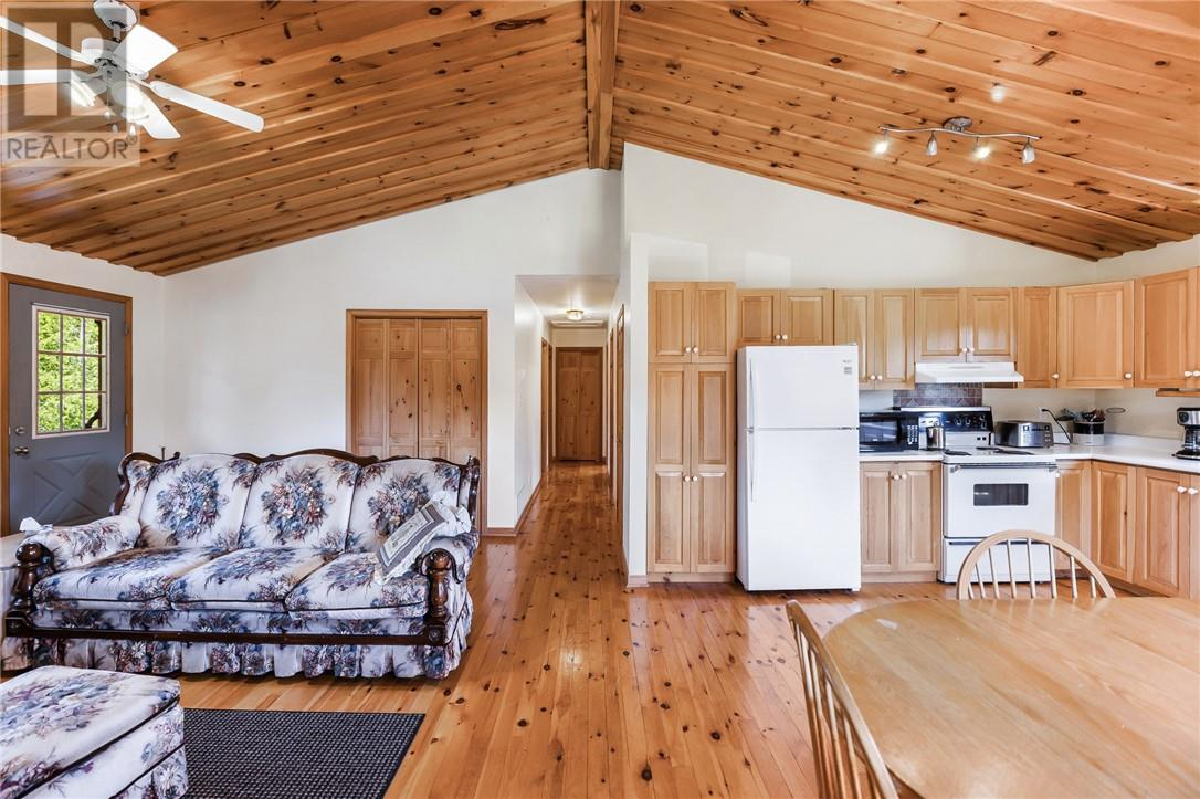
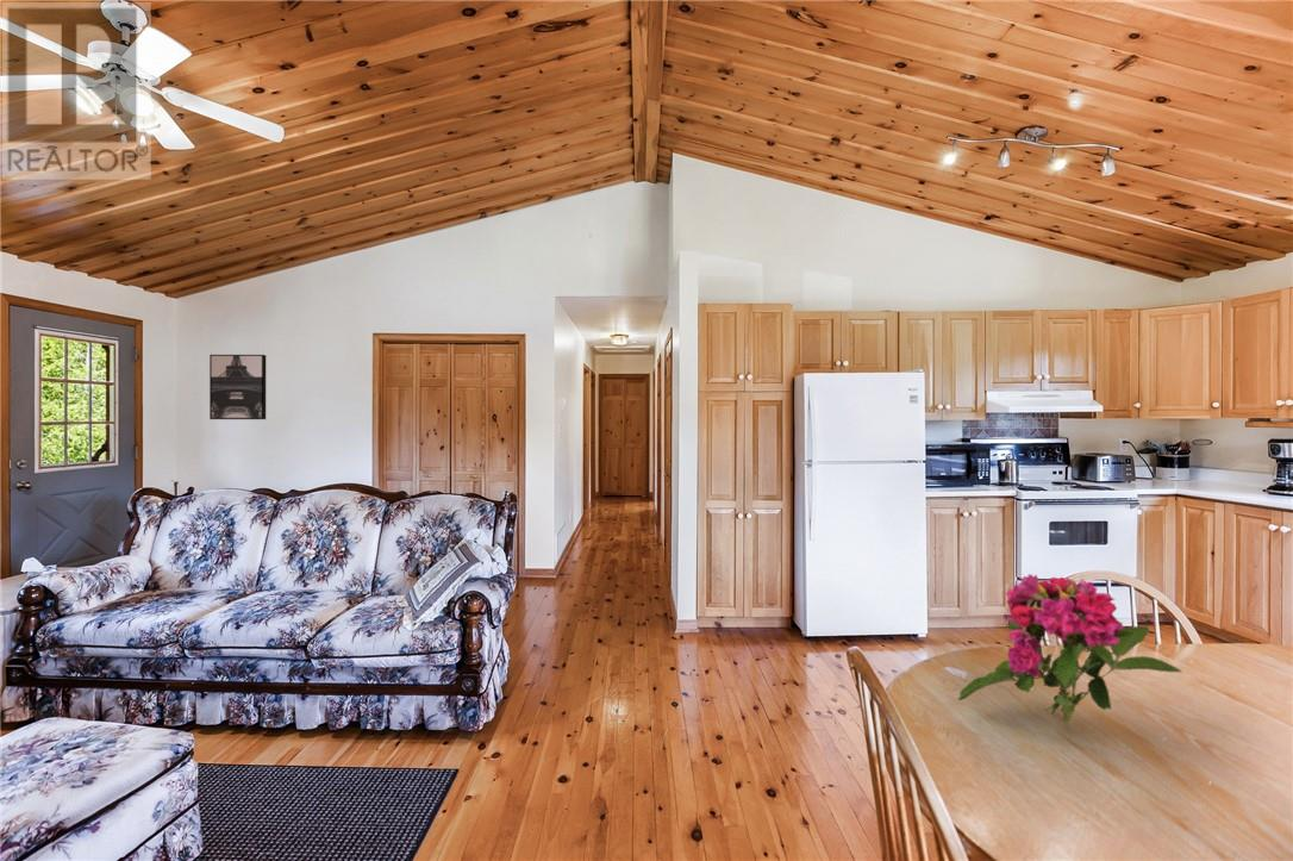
+ flower (1064, 653)
+ wall art (237, 387)
